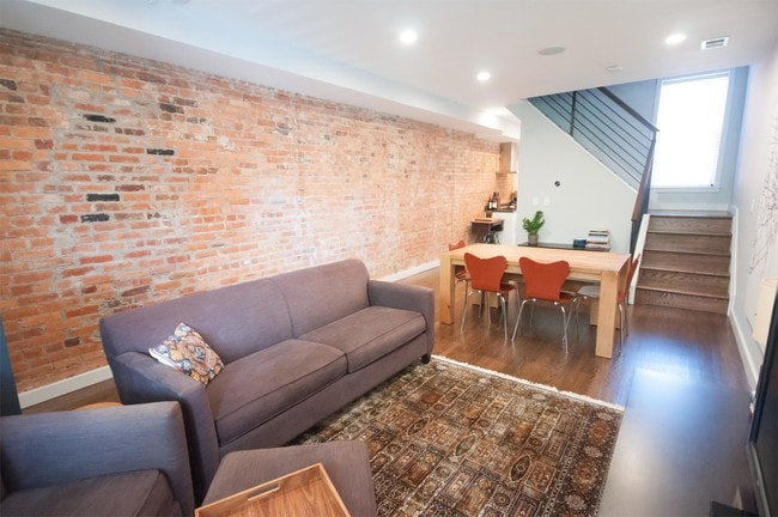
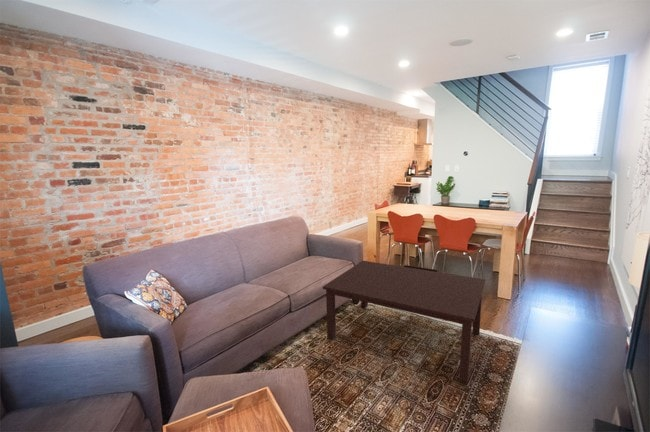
+ coffee table (407, 306)
